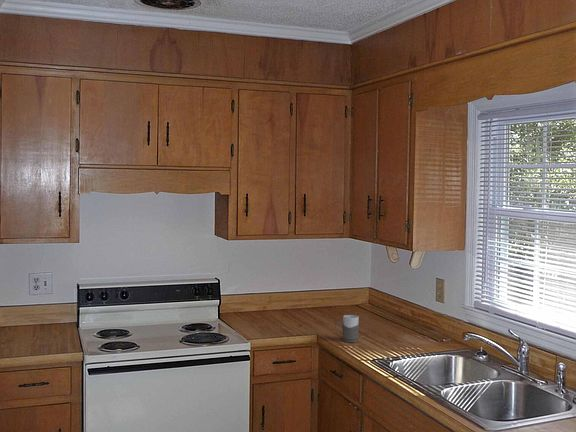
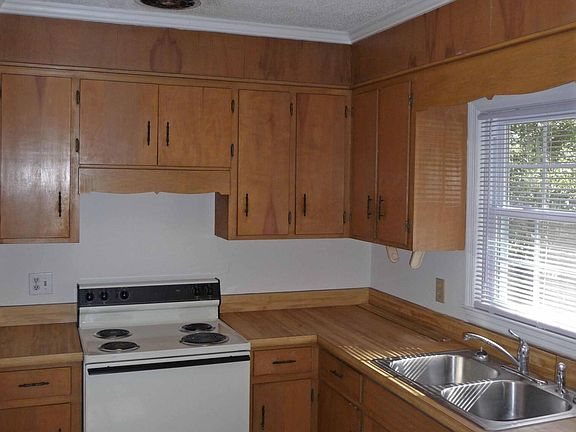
- mug (346, 328)
